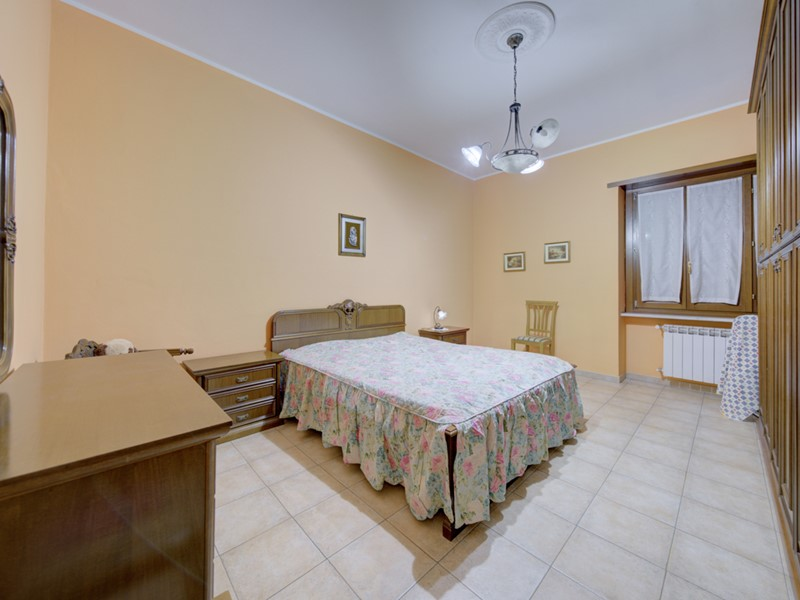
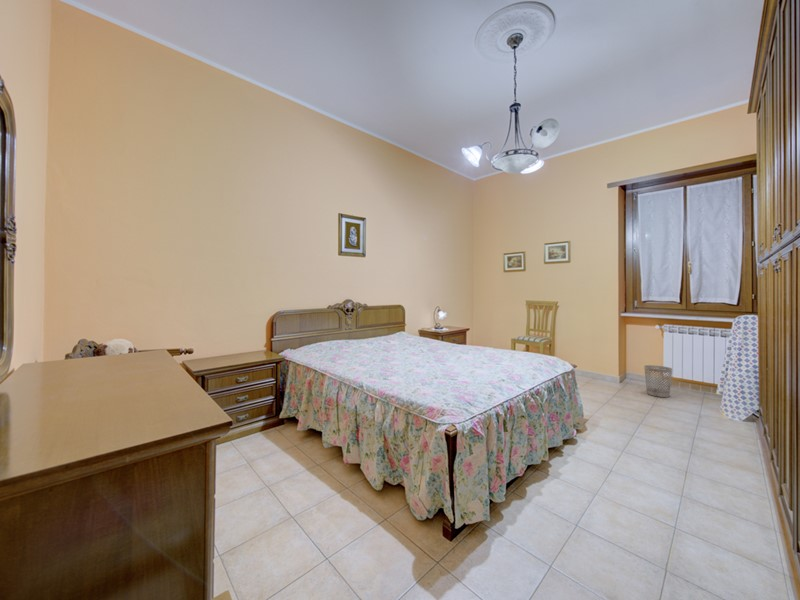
+ wastebasket (657, 380)
